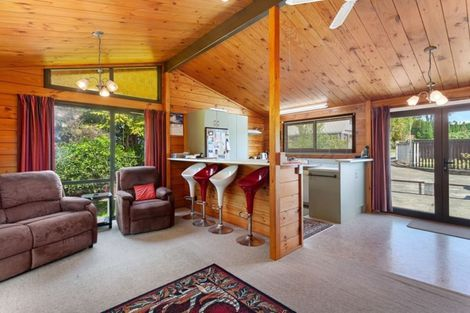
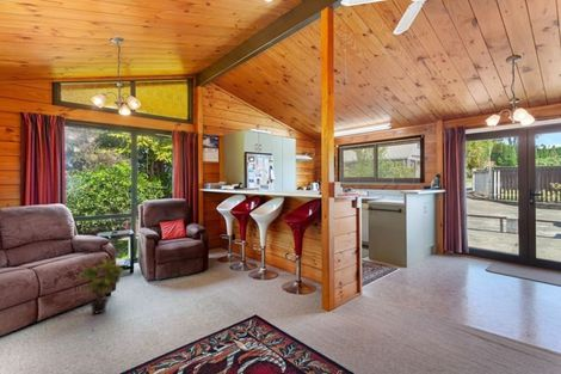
+ potted plant (101, 284)
